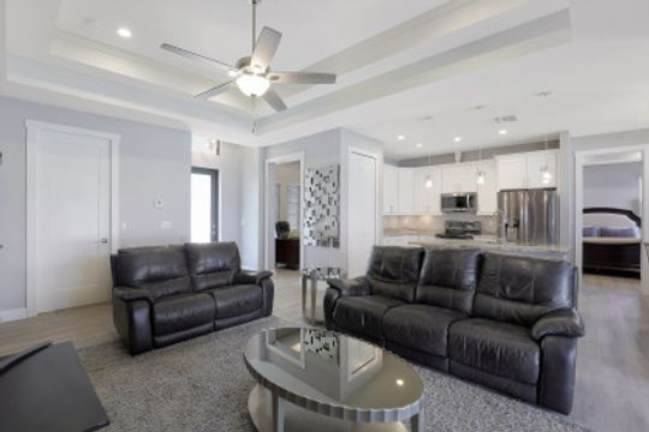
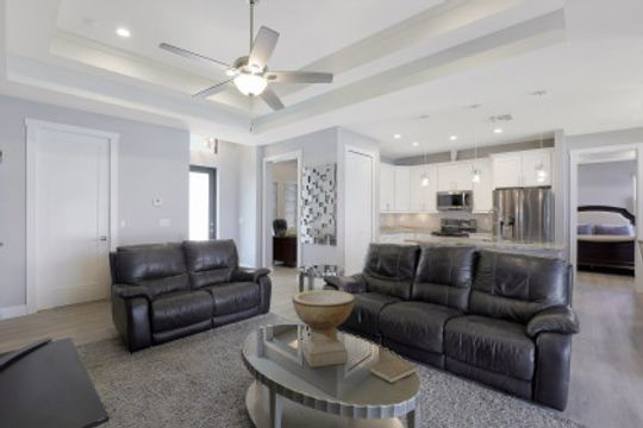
+ decorative bowl (323, 326)
+ book (393, 369)
